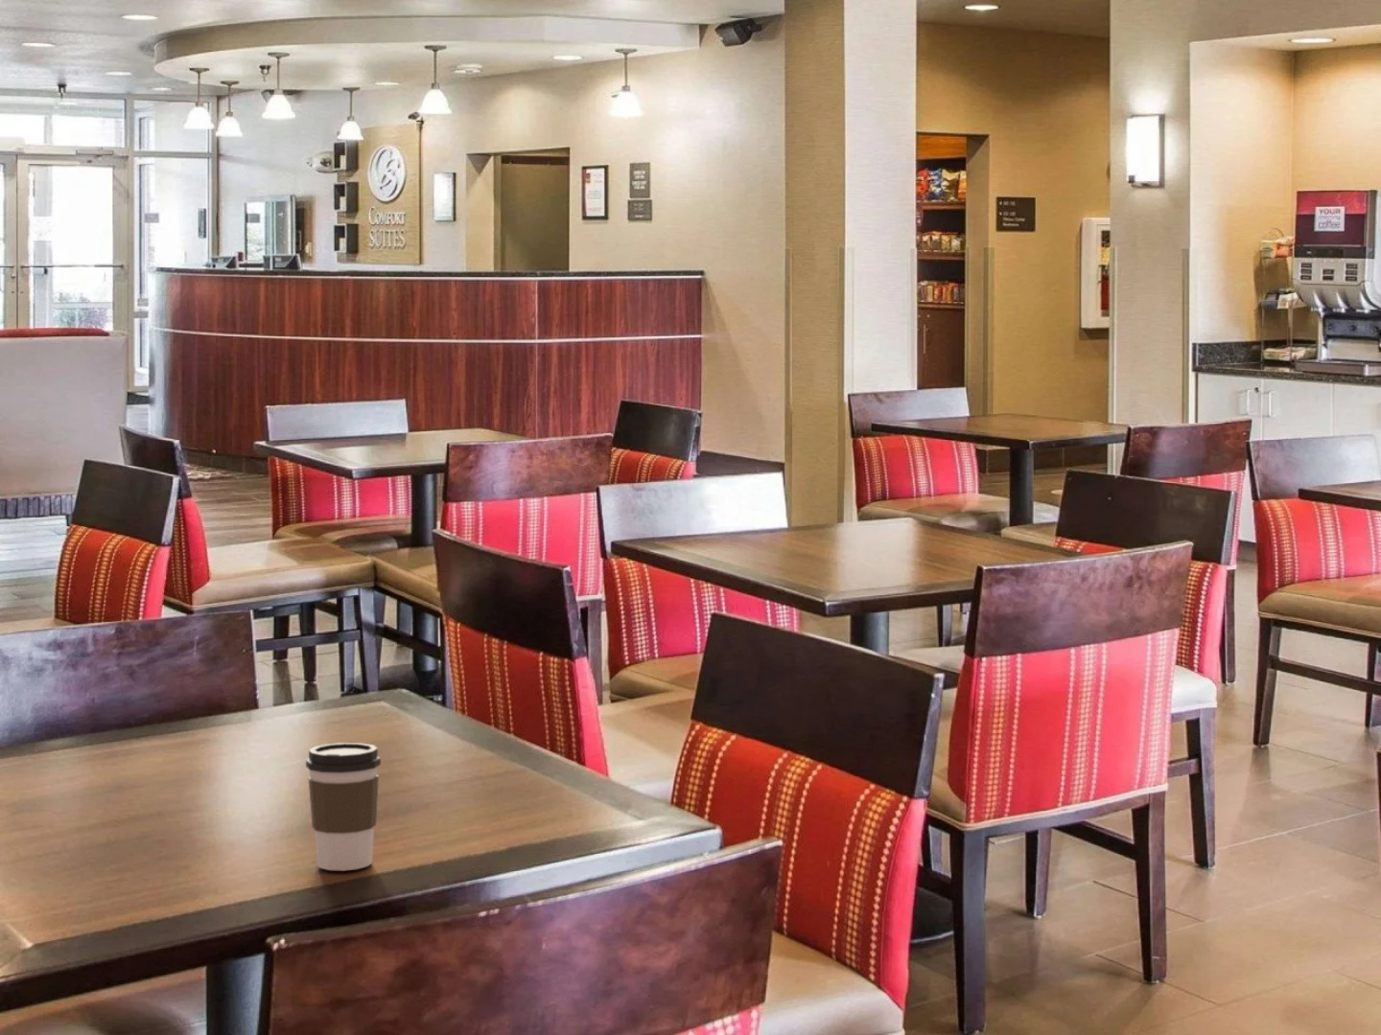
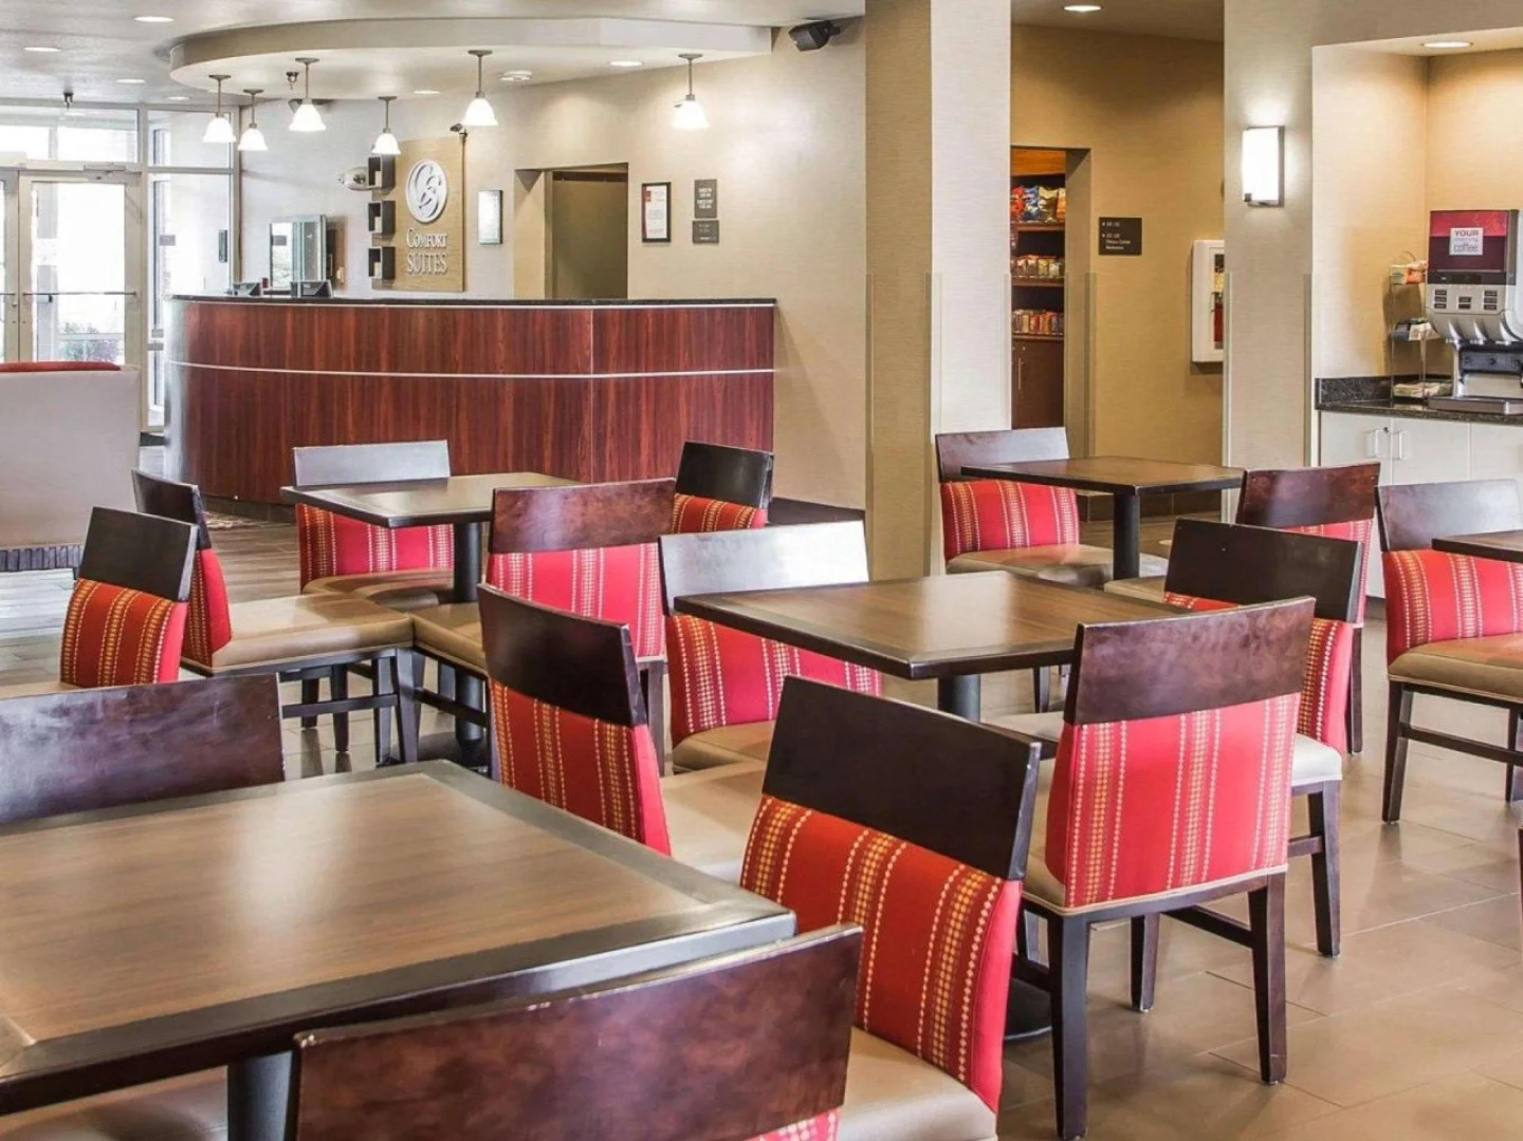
- coffee cup (344, 806)
